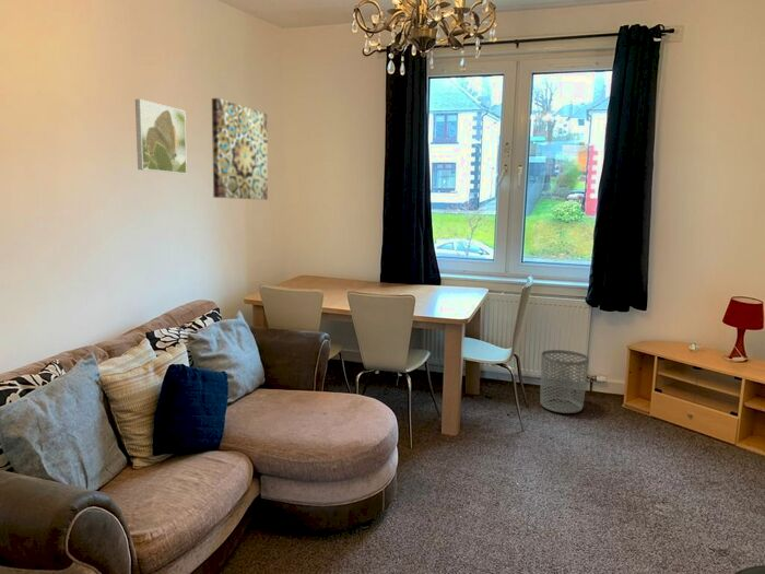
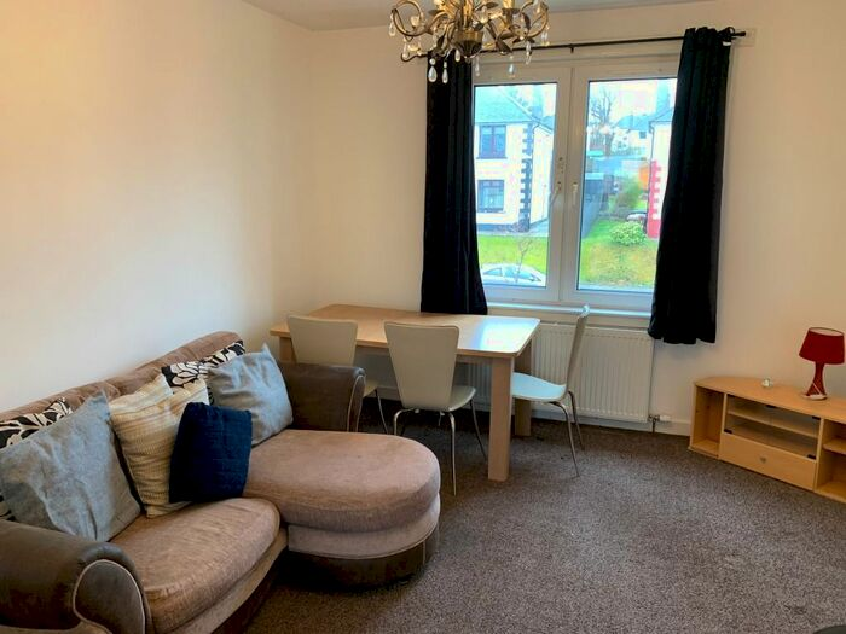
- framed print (162, 139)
- waste bin (563, 380)
- wall art (242, 153)
